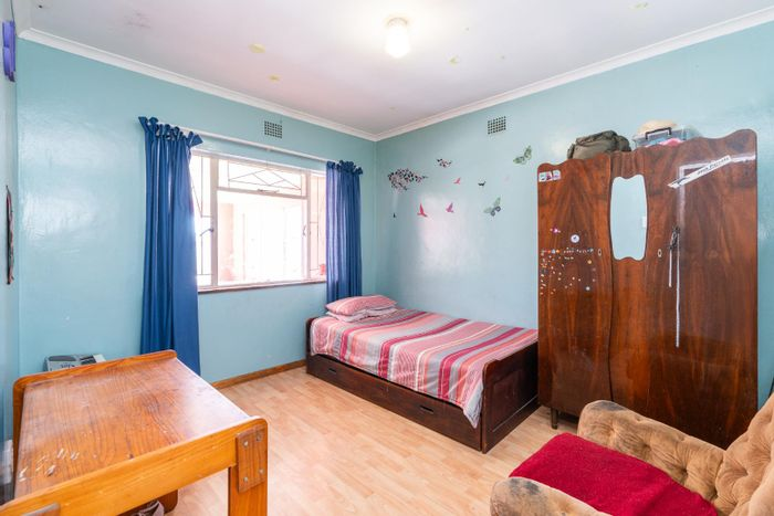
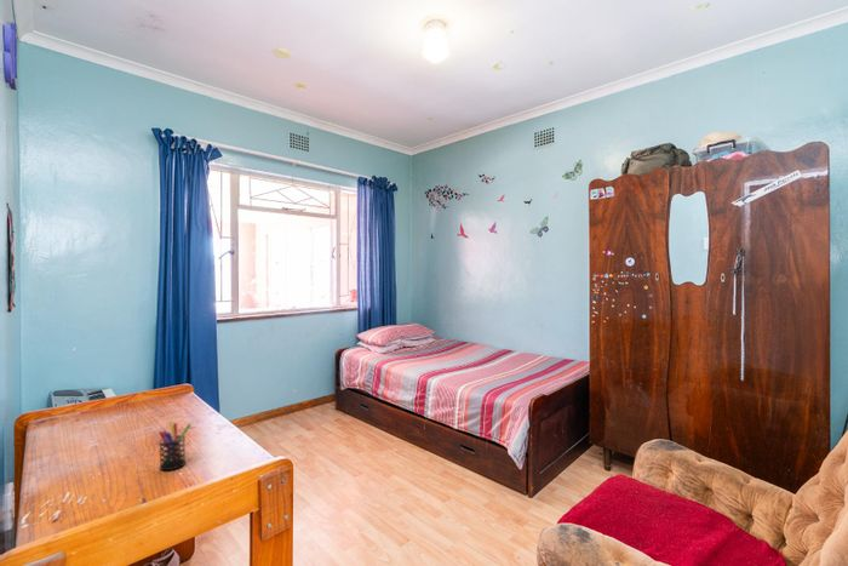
+ pen holder (176, 442)
